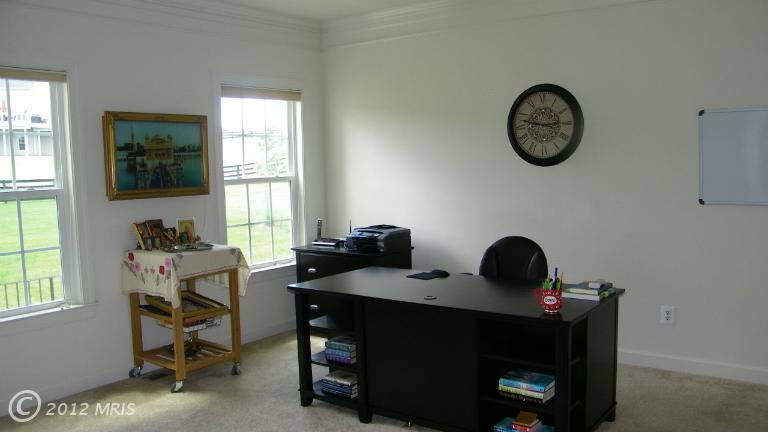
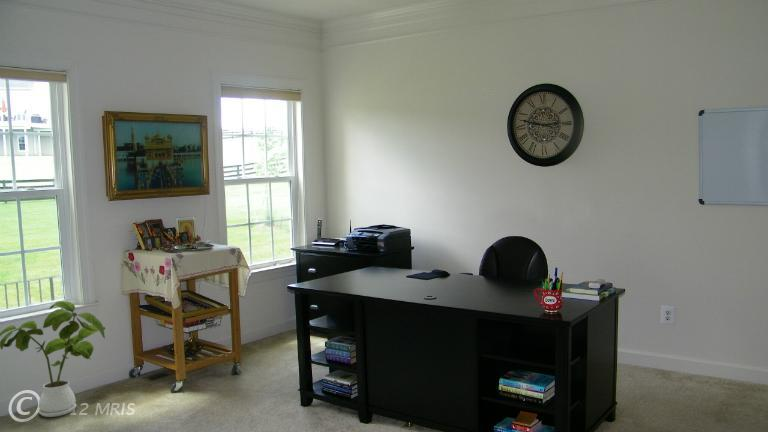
+ house plant (67, 358)
